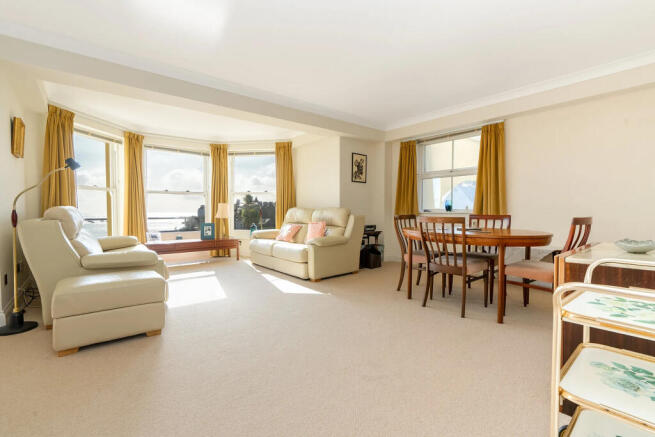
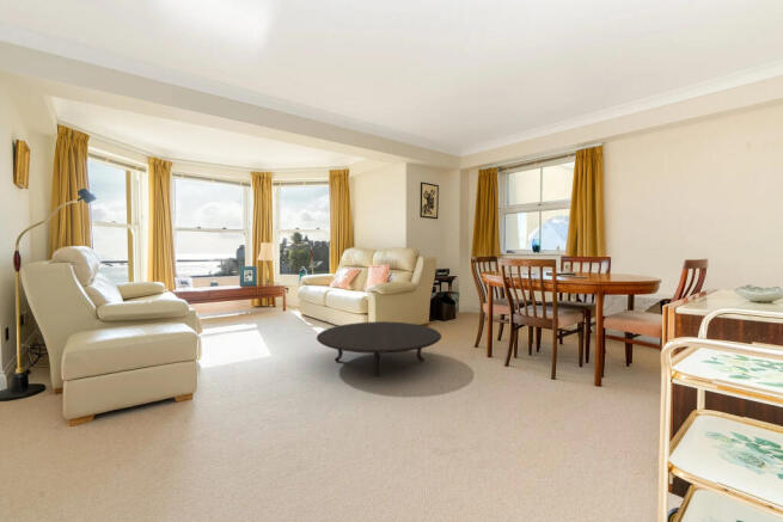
+ table (379, 346)
